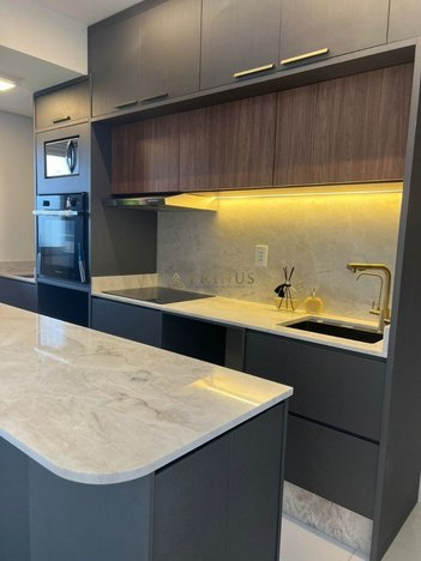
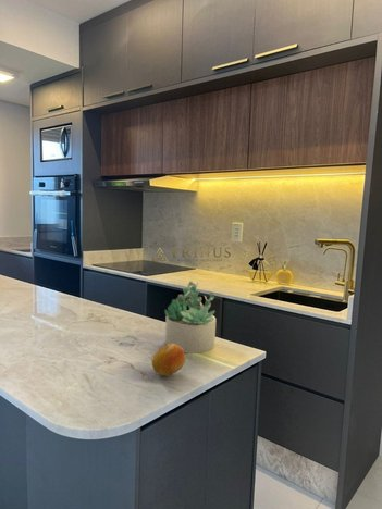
+ succulent plant (190, 313)
+ fruit (168, 359)
